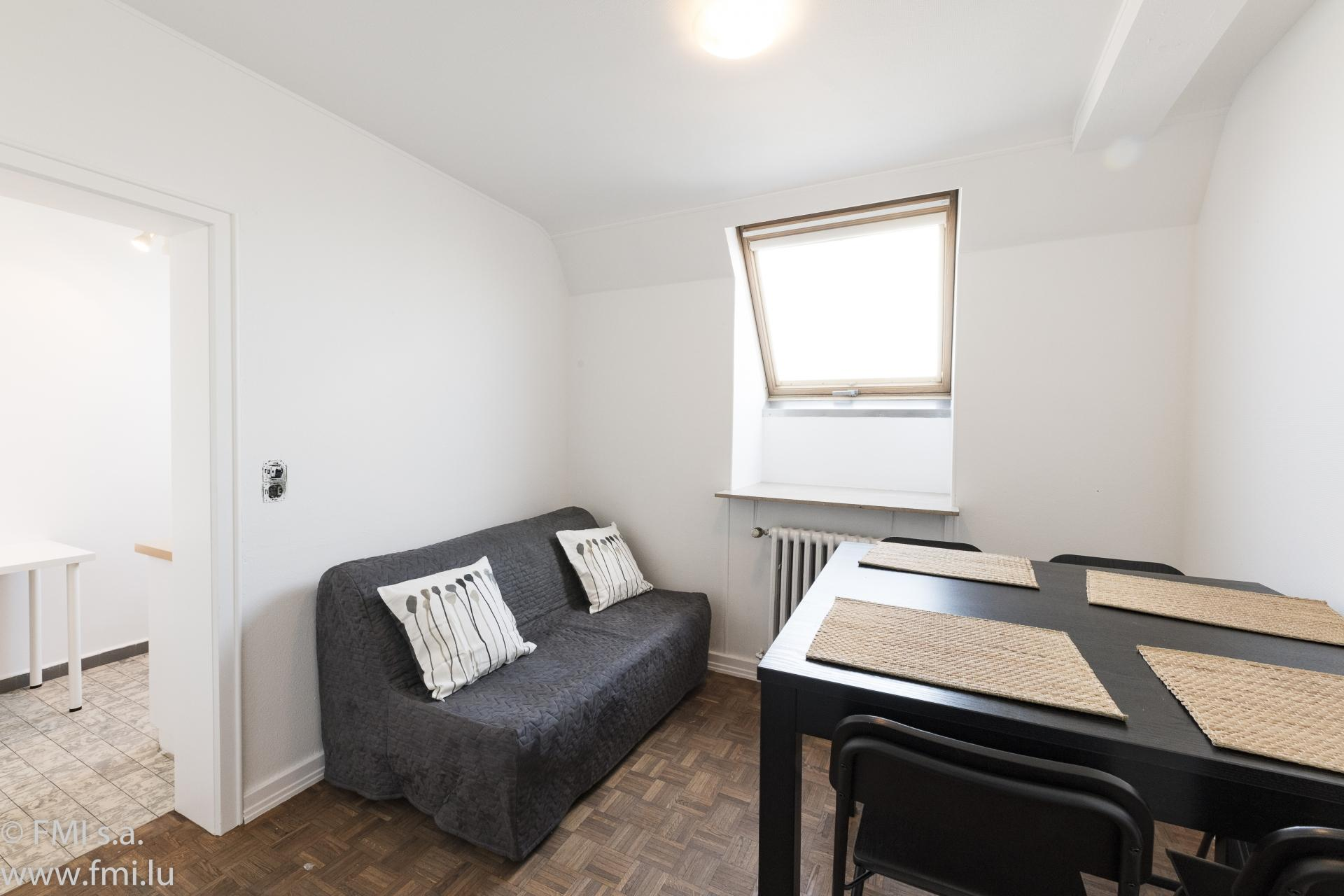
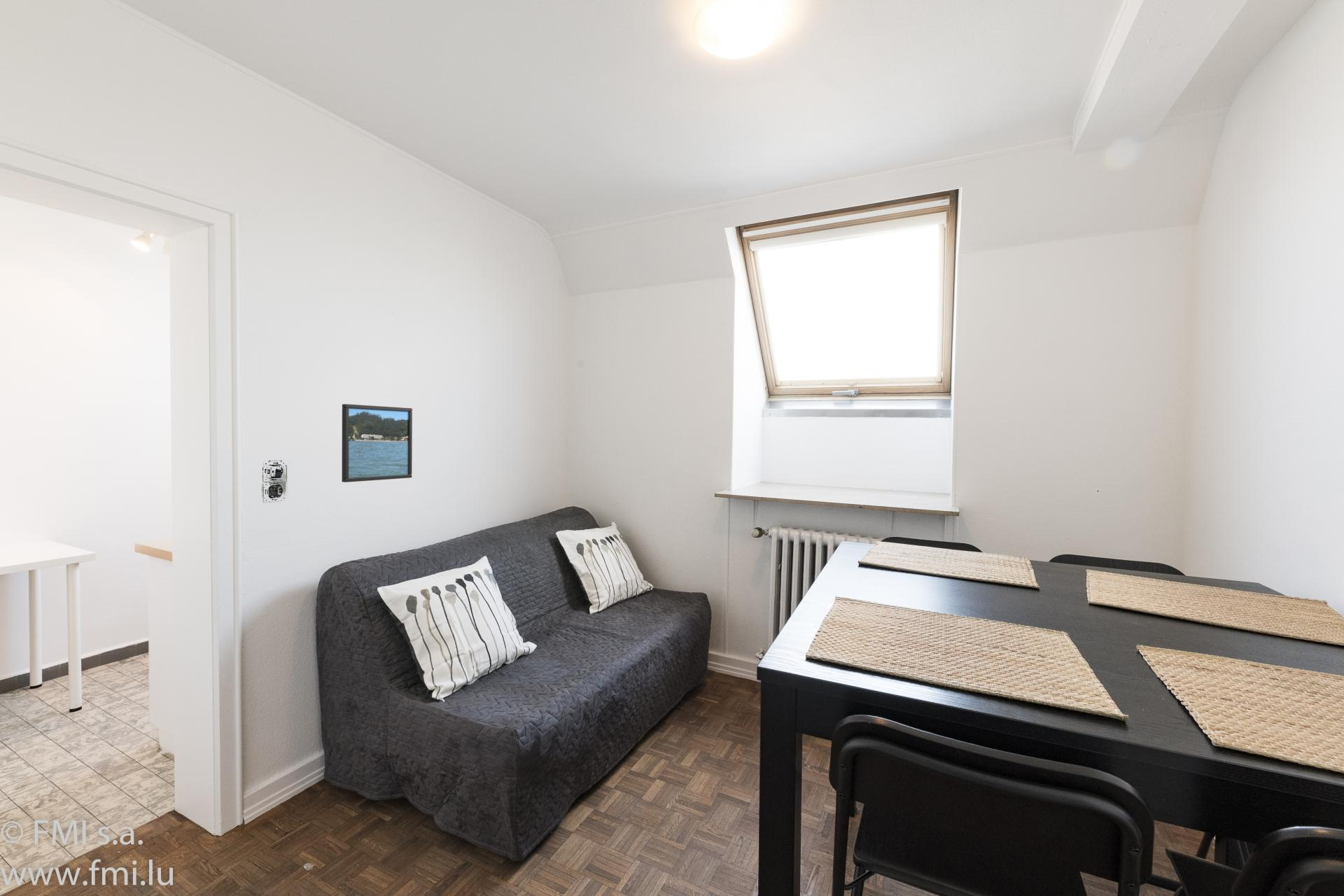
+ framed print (379, 443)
